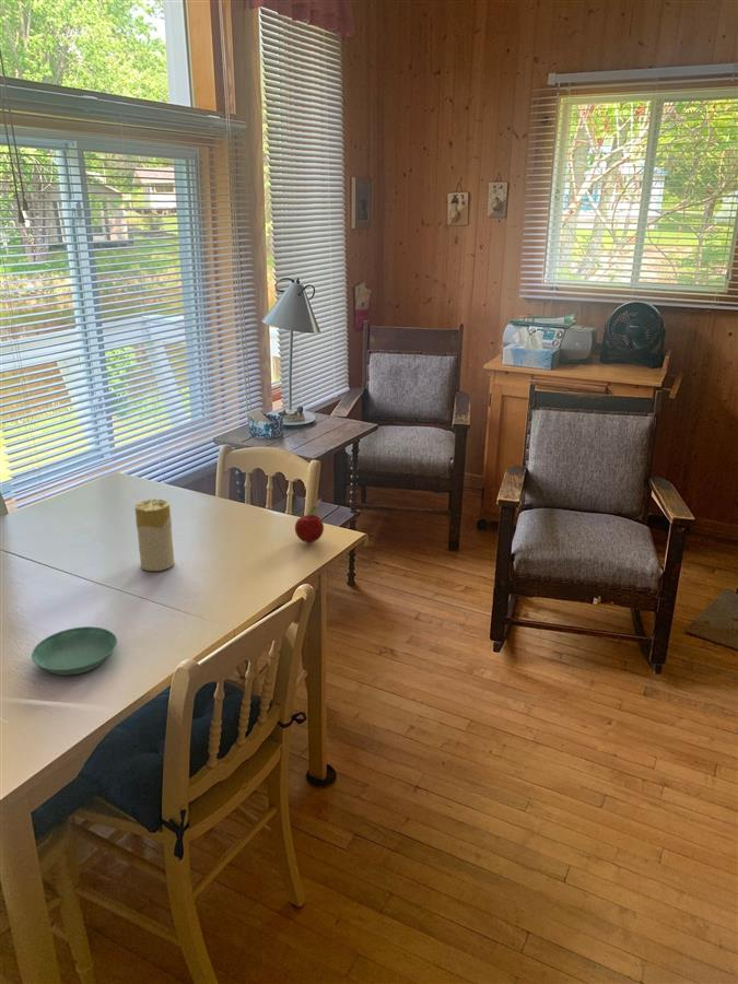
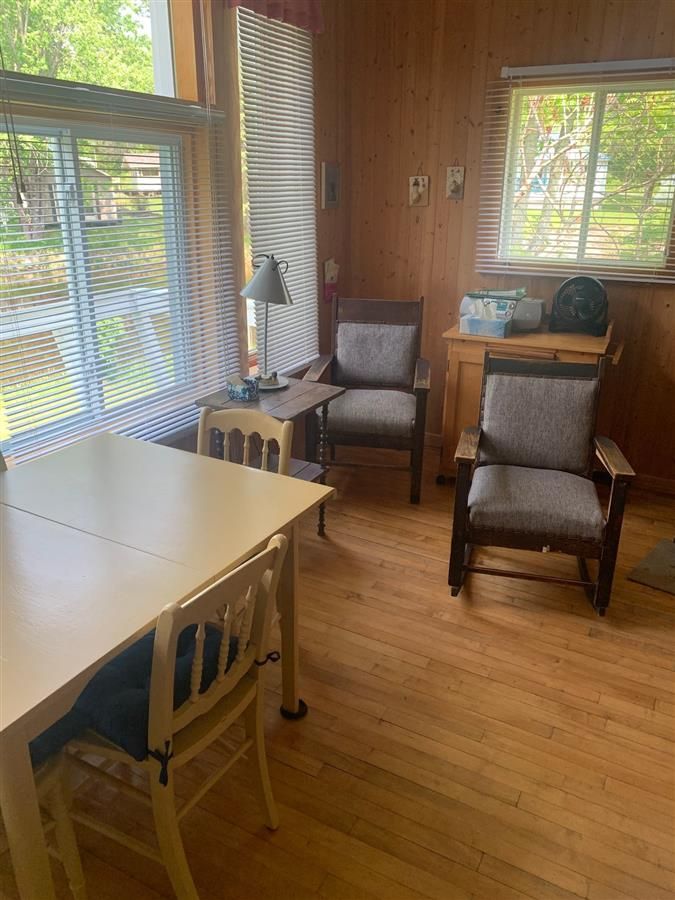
- fruit (309, 520)
- saucer (75, 653)
- candle (154, 535)
